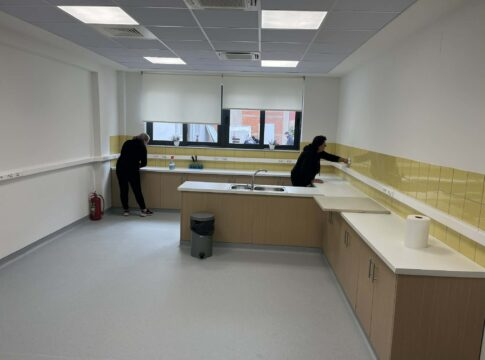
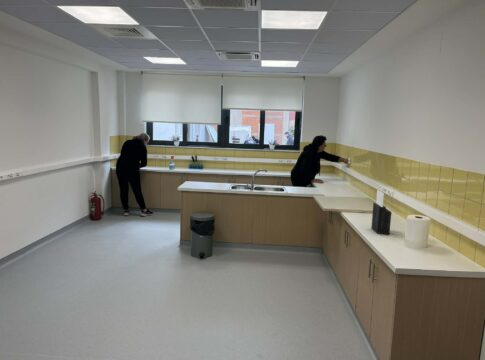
+ knife block (383, 211)
